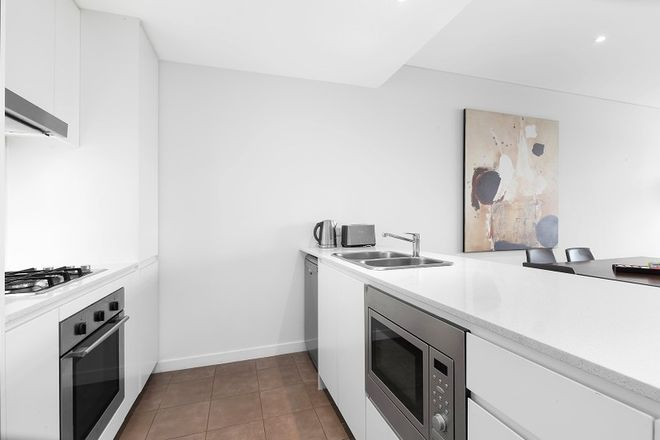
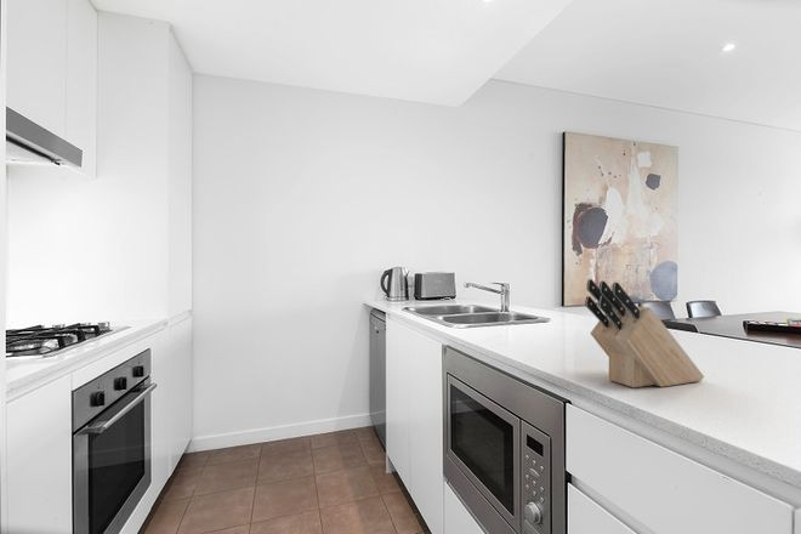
+ knife block (640, 330)
